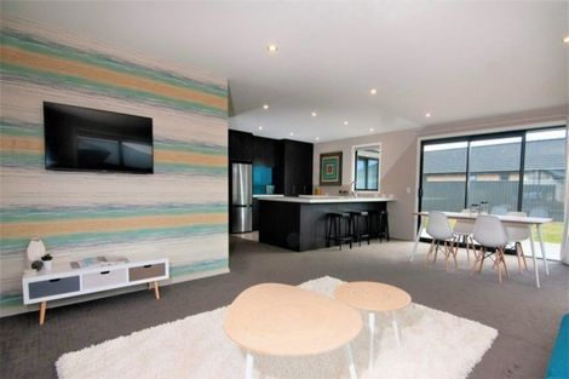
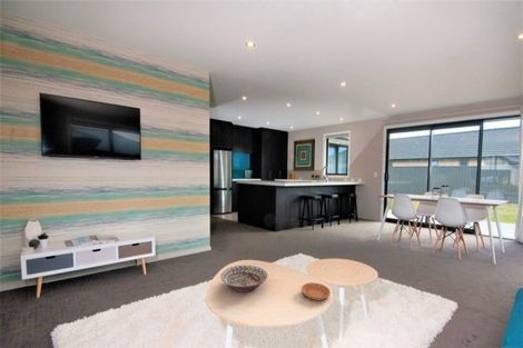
+ saucer (315, 291)
+ decorative bowl (244, 280)
